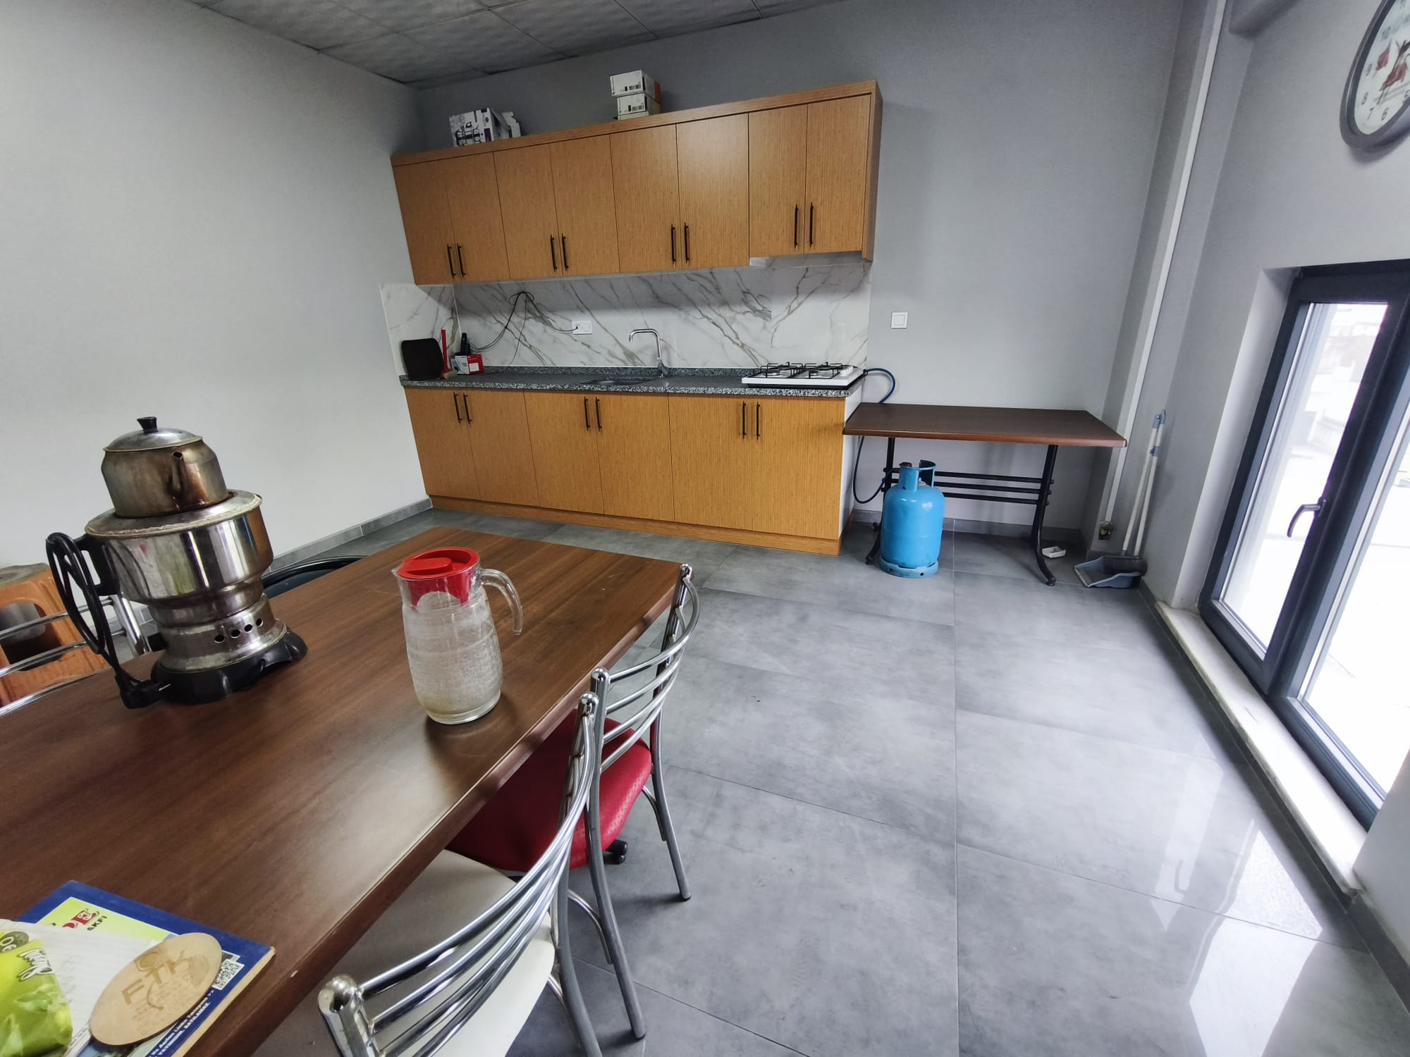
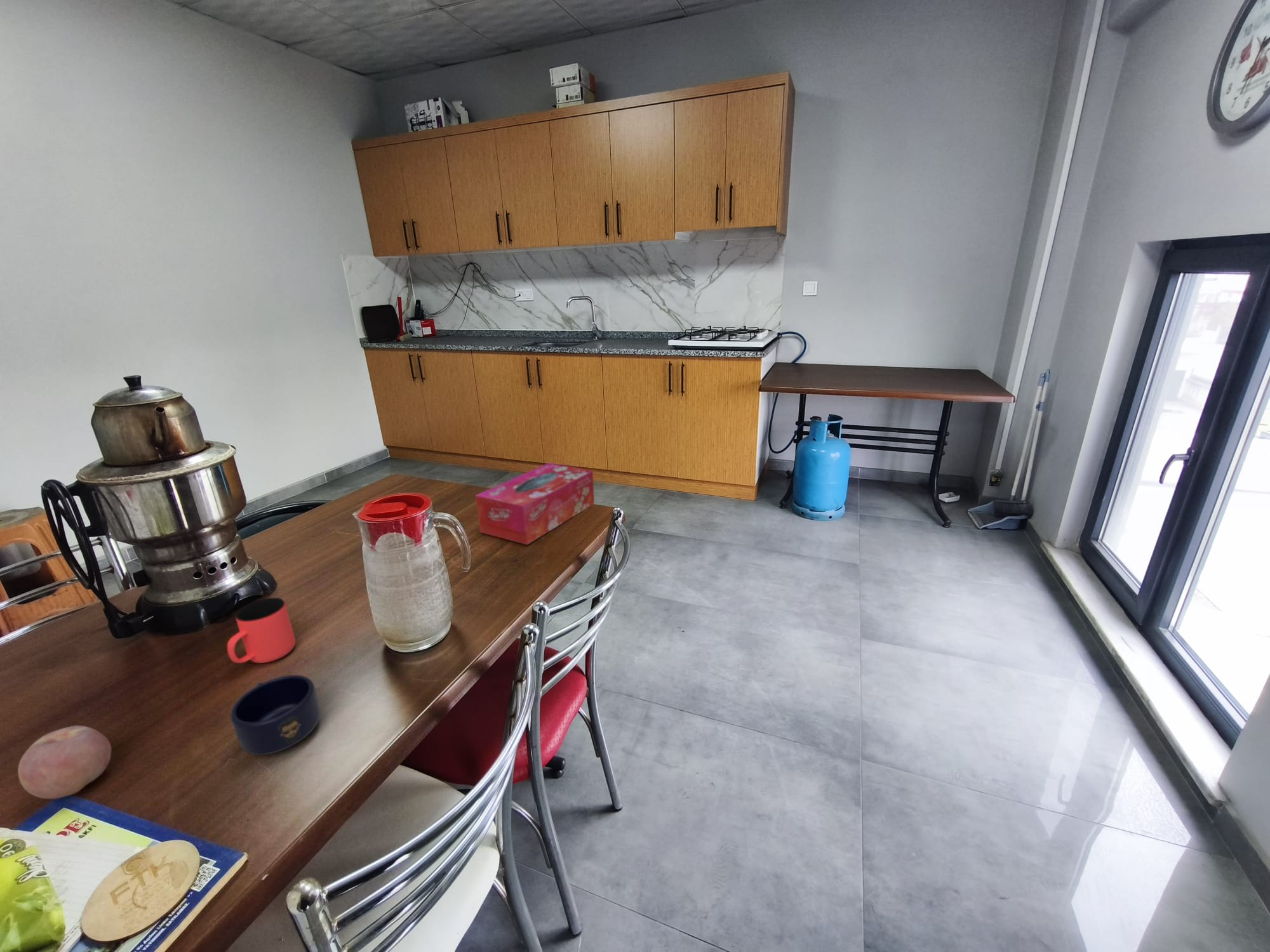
+ mug (276, 713)
+ cup (258, 636)
+ fruit (65, 762)
+ tissue box (539, 499)
